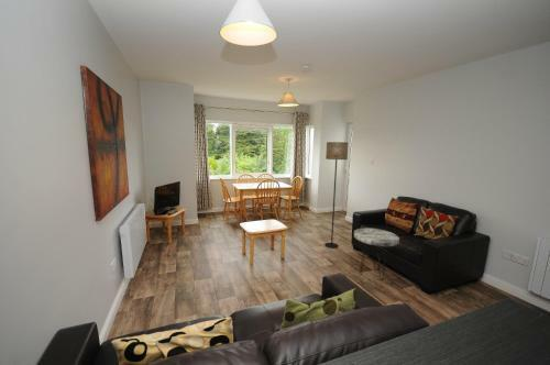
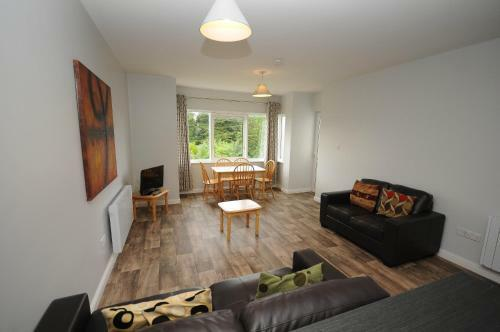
- floor lamp (334, 195)
- side table (373, 254)
